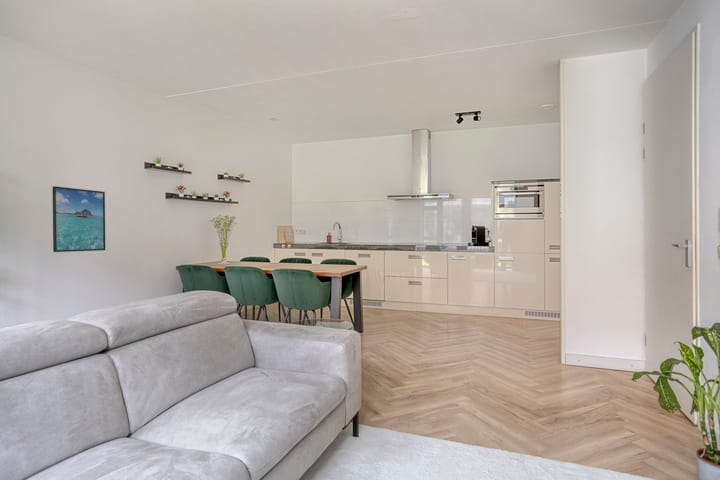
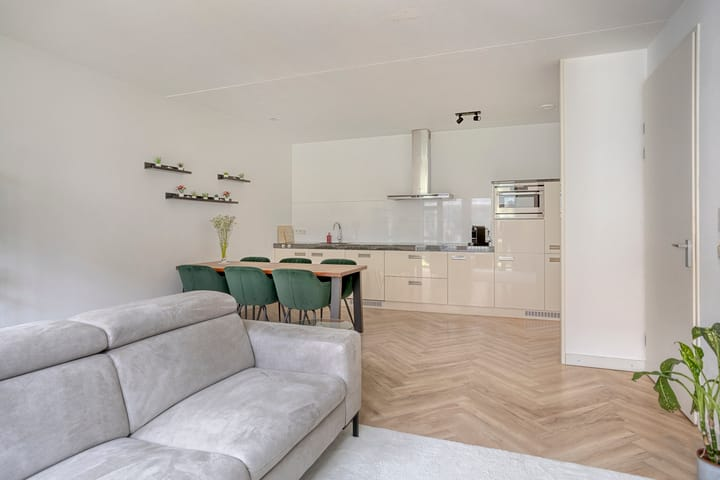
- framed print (80, 220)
